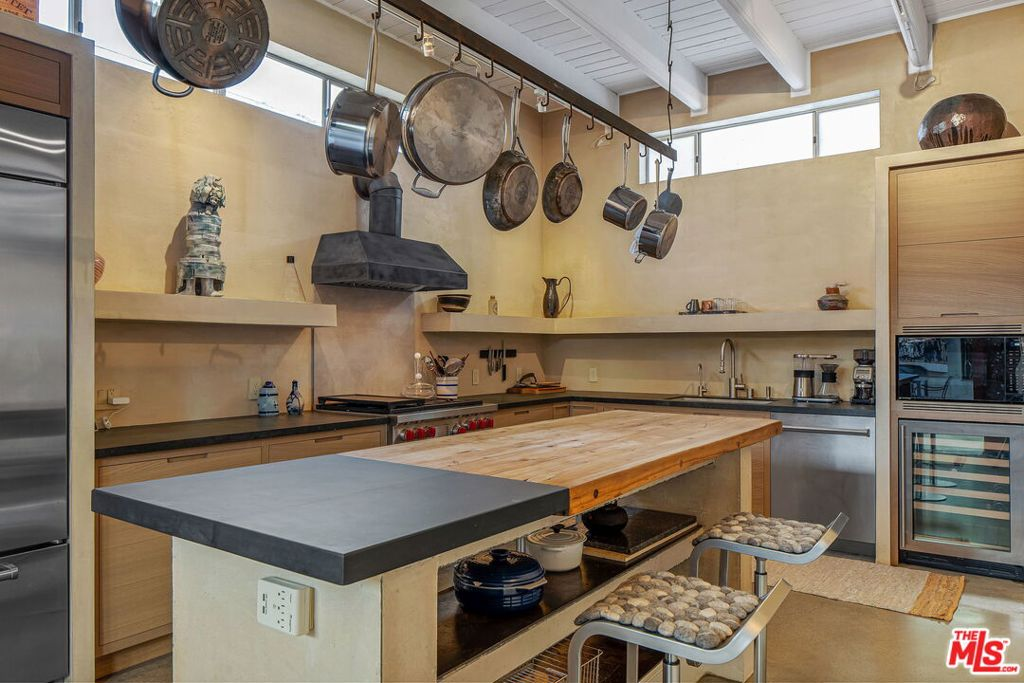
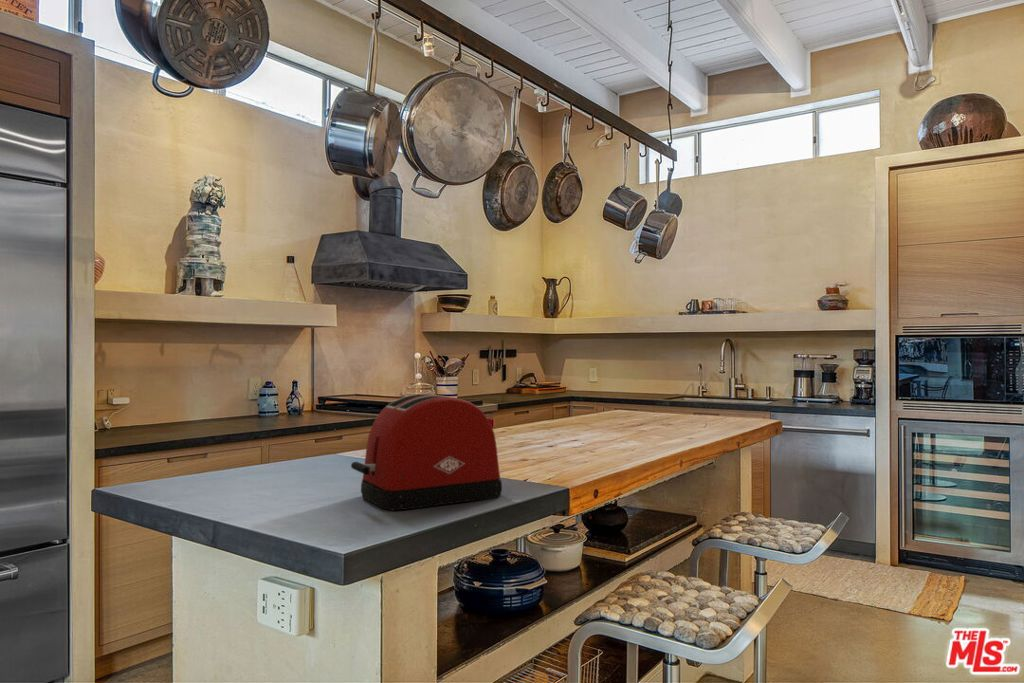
+ toaster (431, 445)
